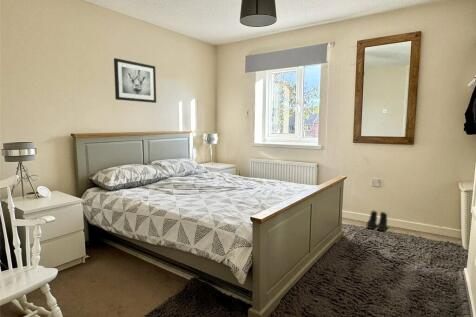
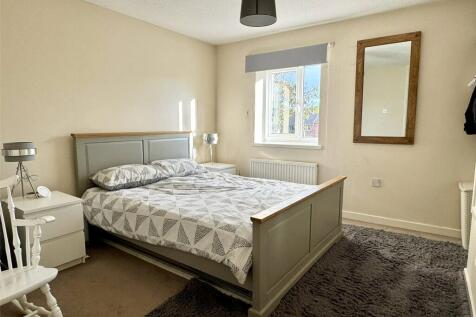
- boots (376, 219)
- wall art (136, 82)
